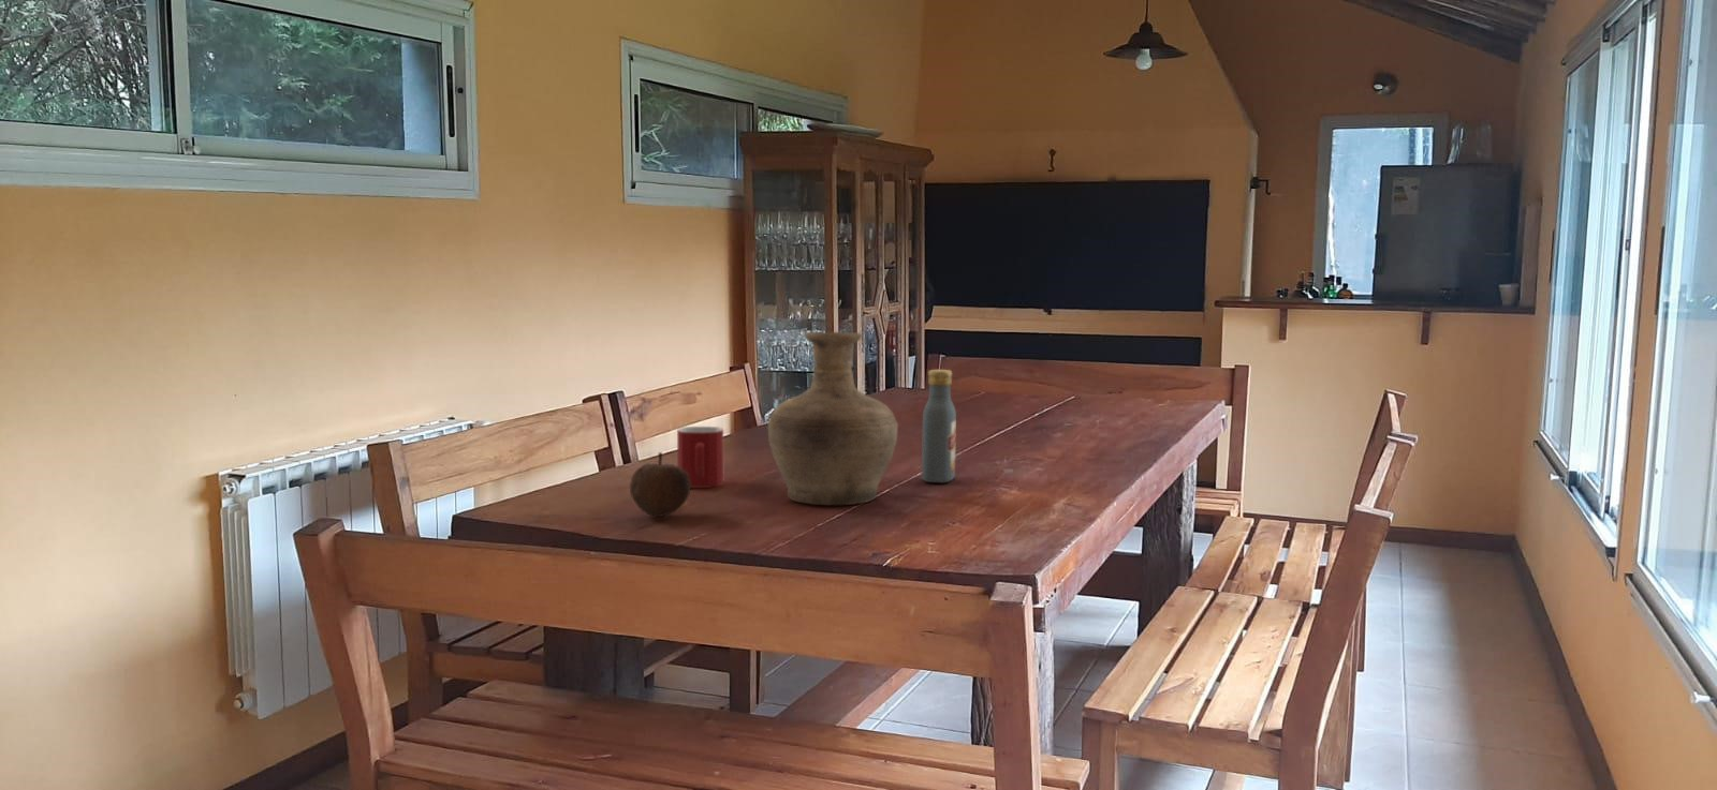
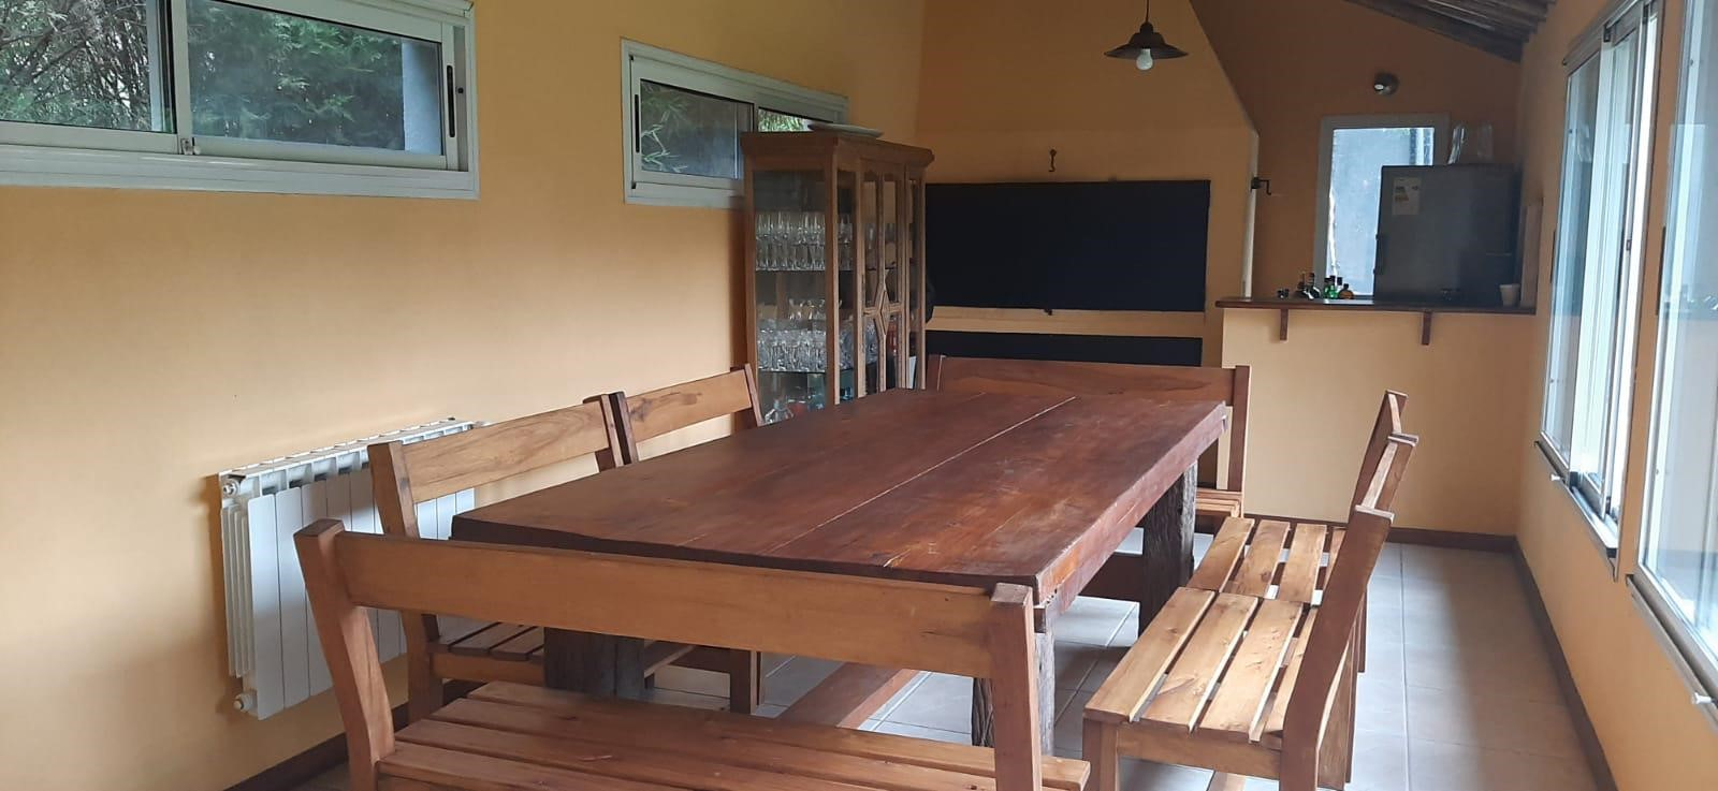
- fruit (660, 484)
- mug (700, 457)
- vodka (940, 425)
- vase (832, 416)
